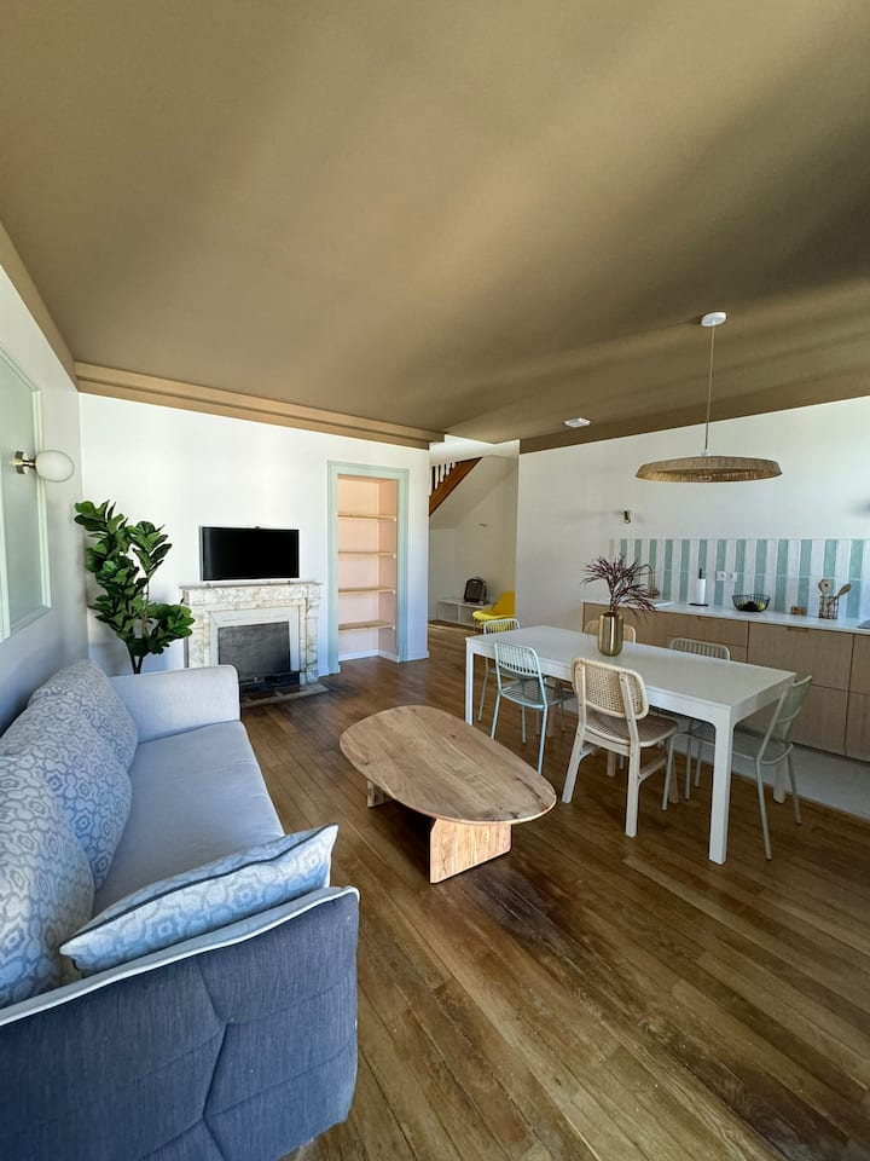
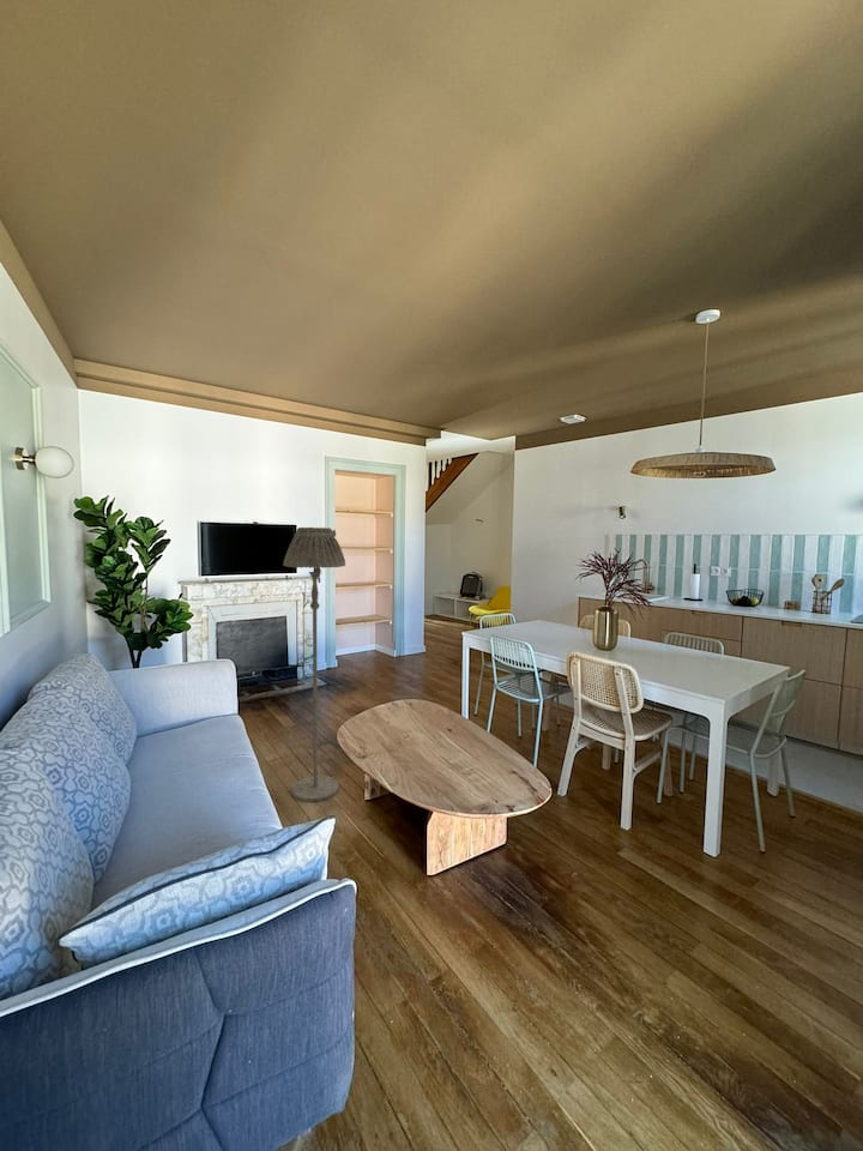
+ floor lamp (315, 661)
